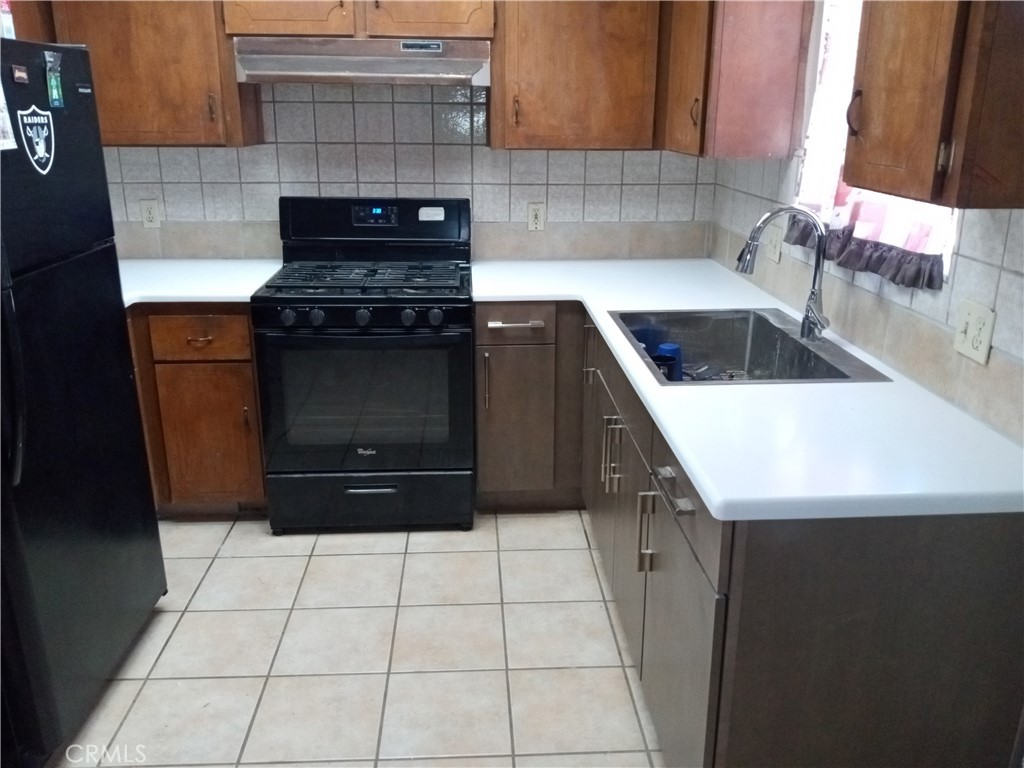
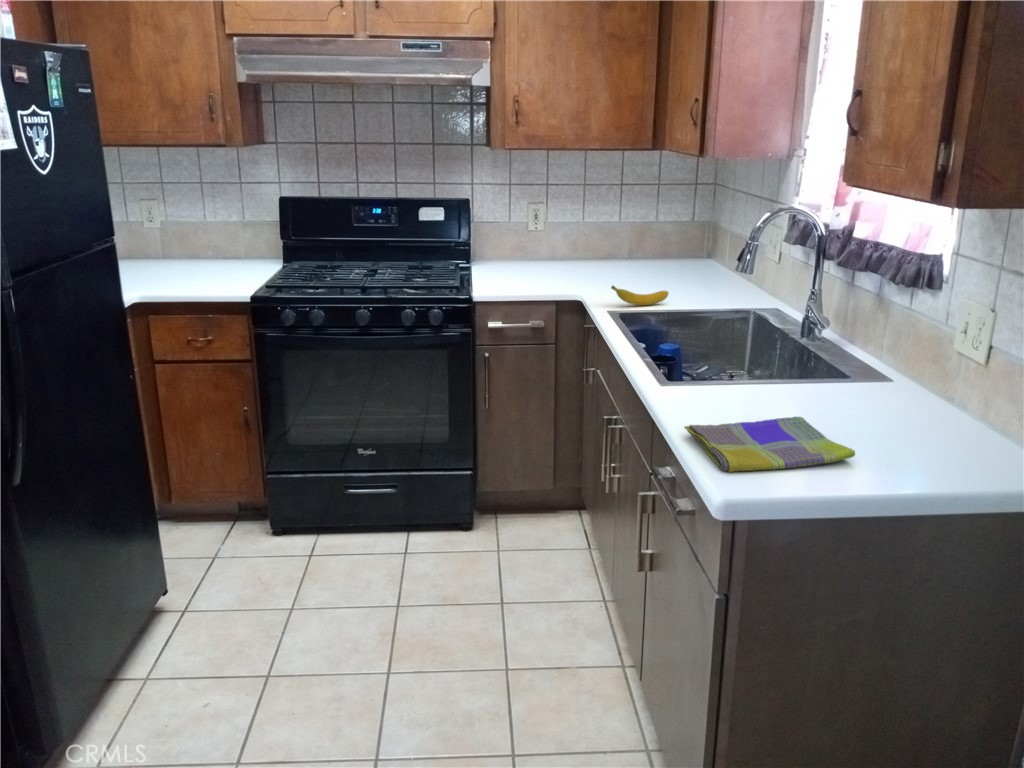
+ dish towel (766, 442)
+ banana (640, 294)
